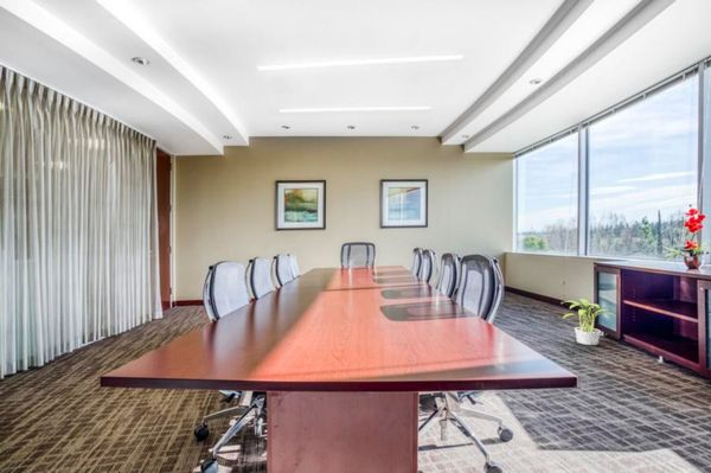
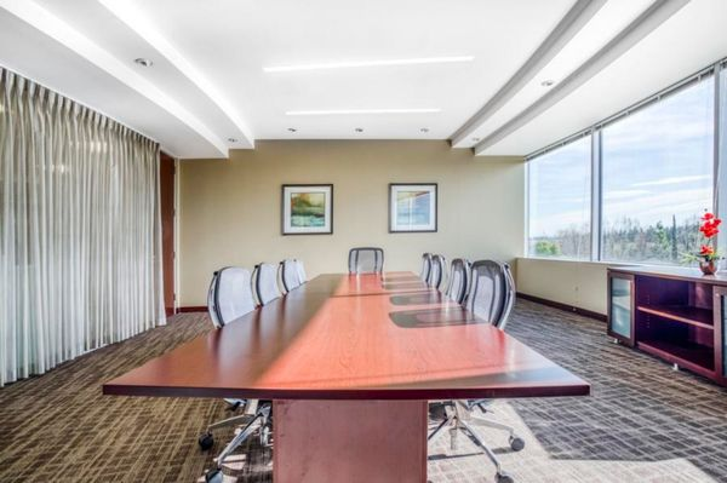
- potted plant (588, 321)
